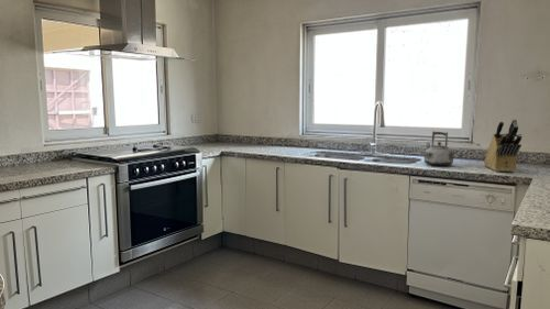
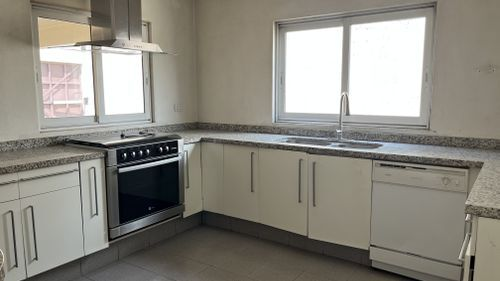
- knife block (502, 144)
- kettle (437, 147)
